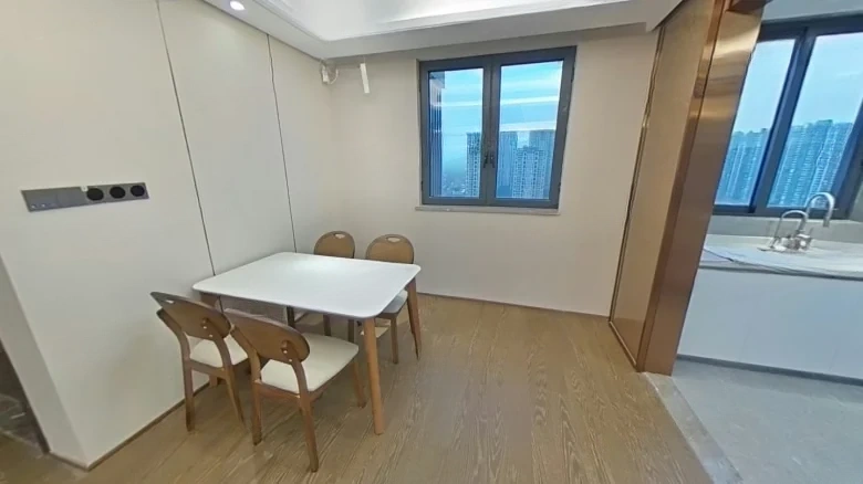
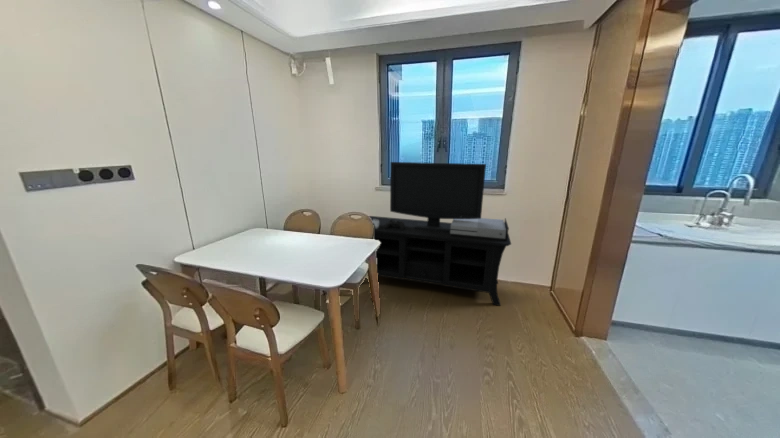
+ media console (428, 226)
